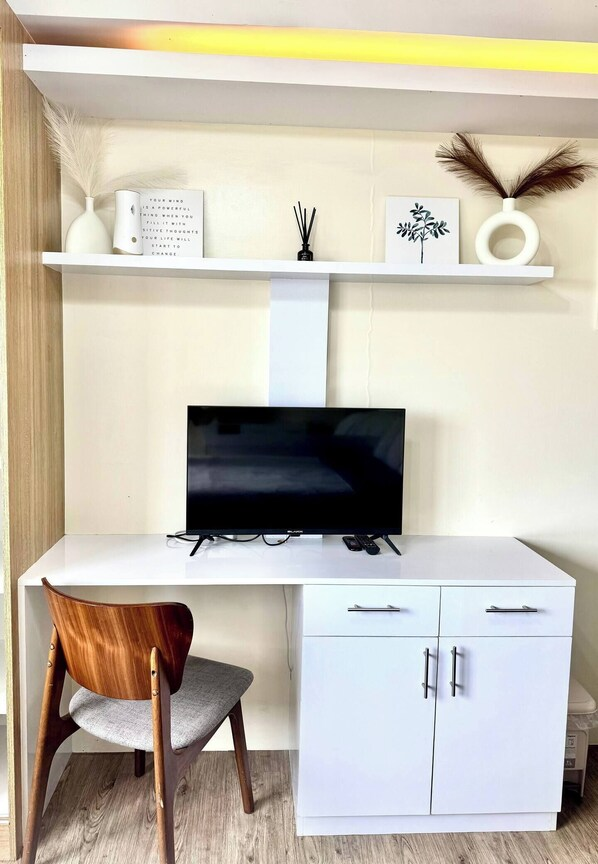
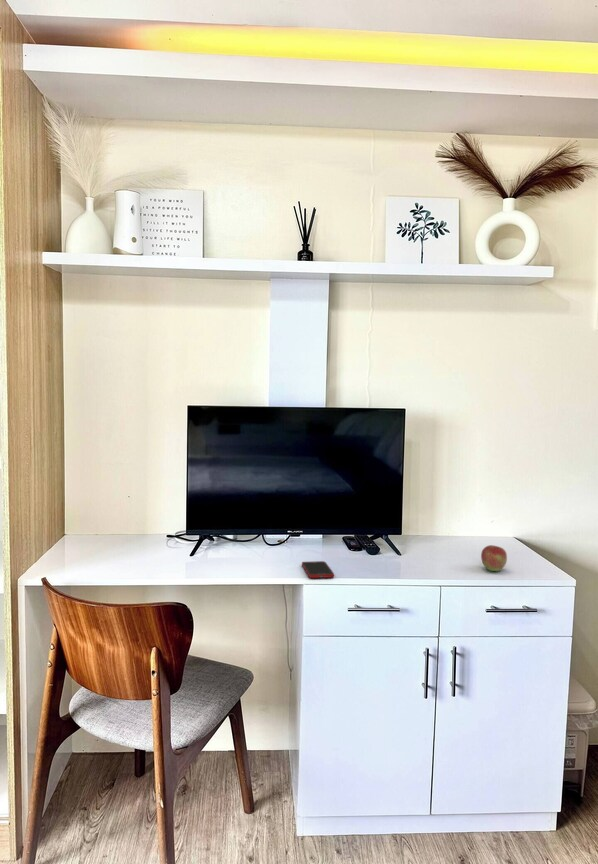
+ fruit (494, 557)
+ cell phone (317, 569)
